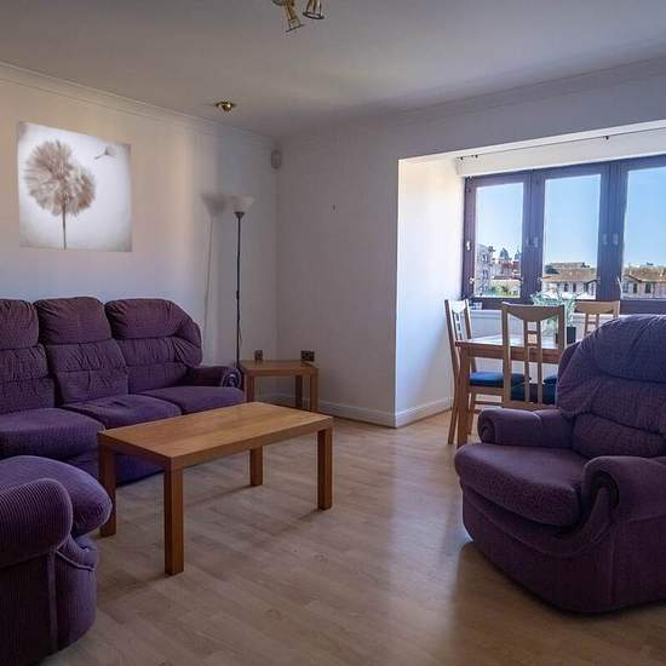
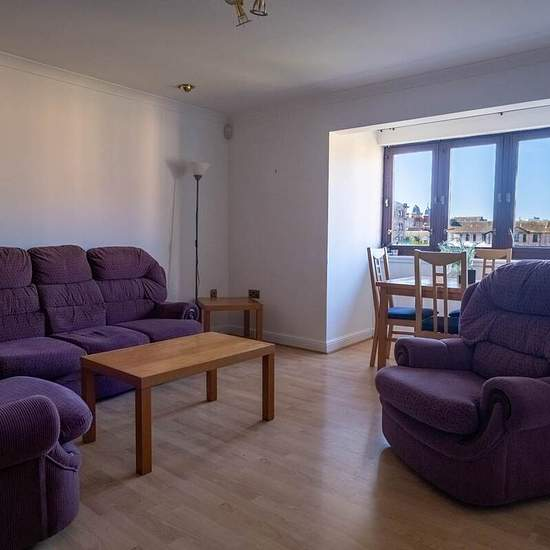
- wall art (79, 191)
